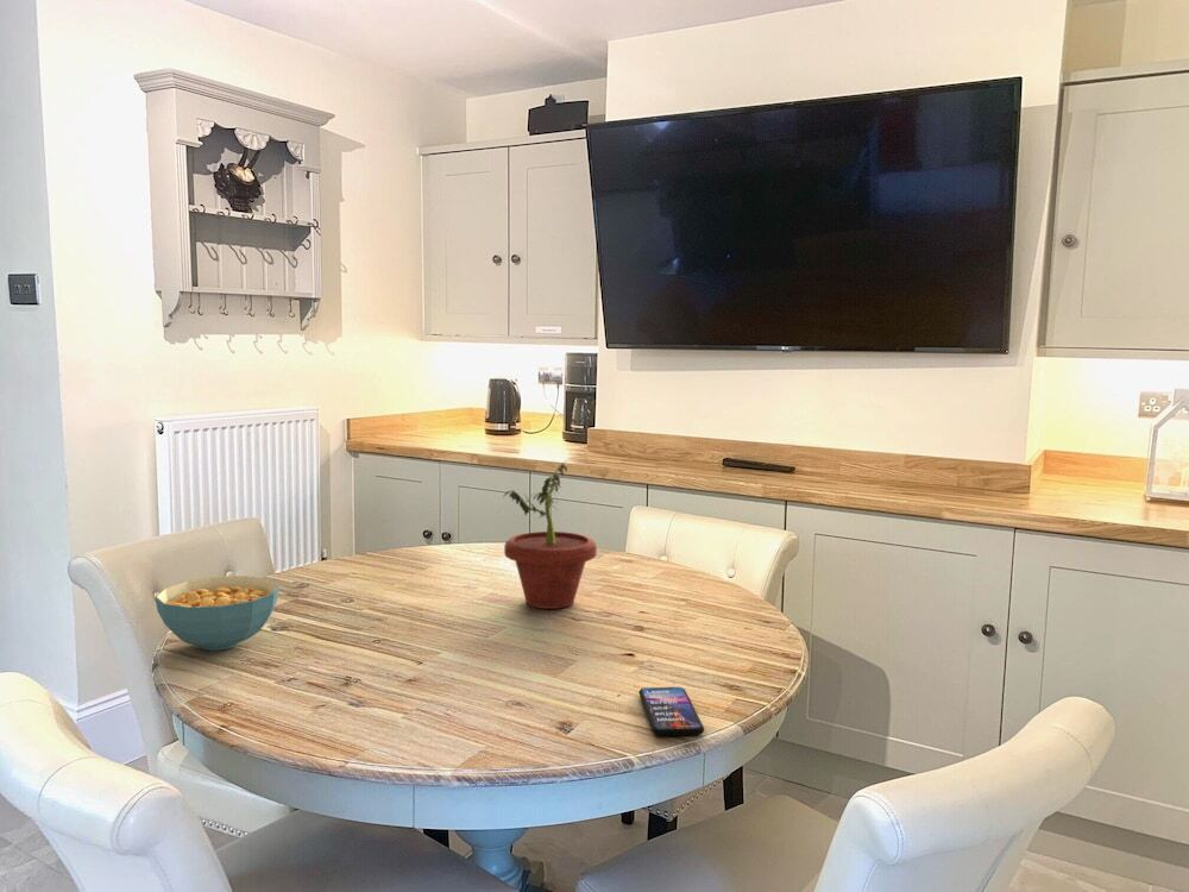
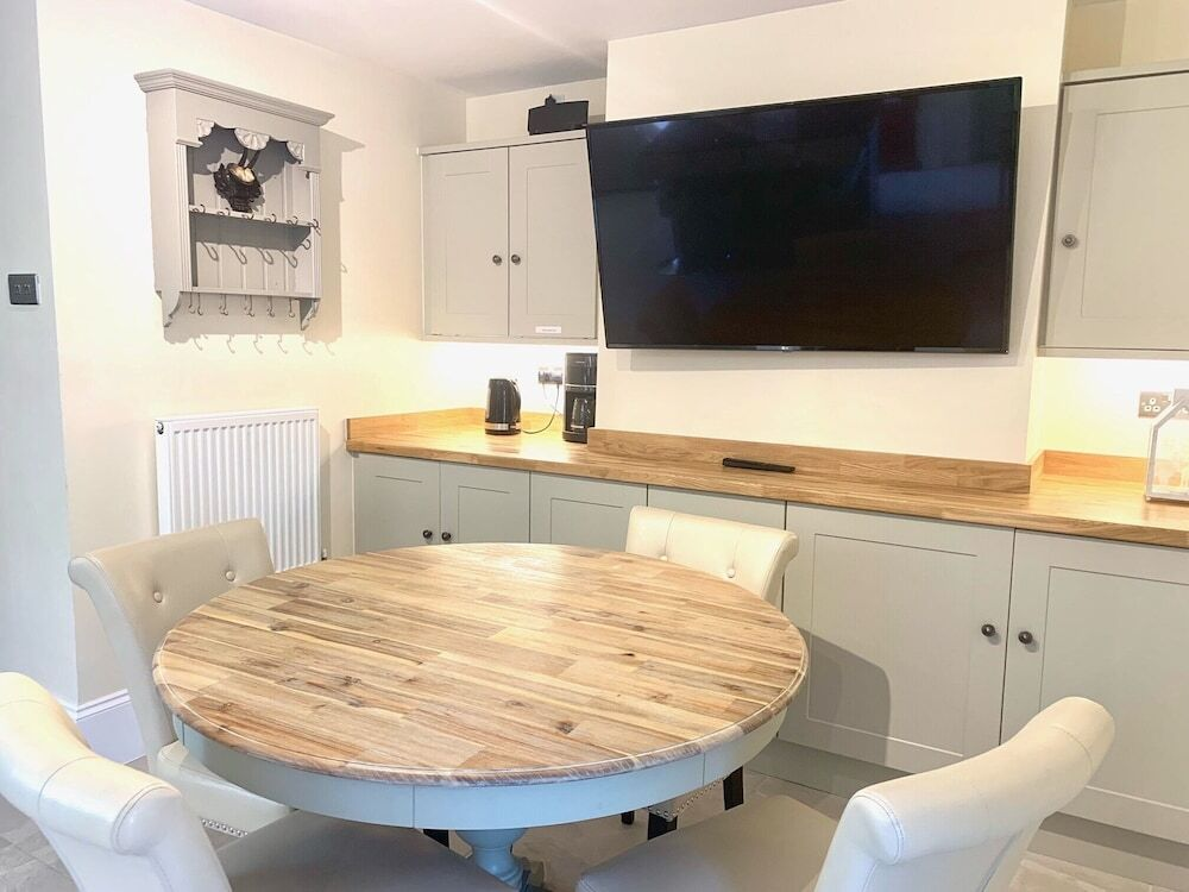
- potted plant (549, 530)
- smartphone (669, 709)
- cereal bowl (219, 617)
